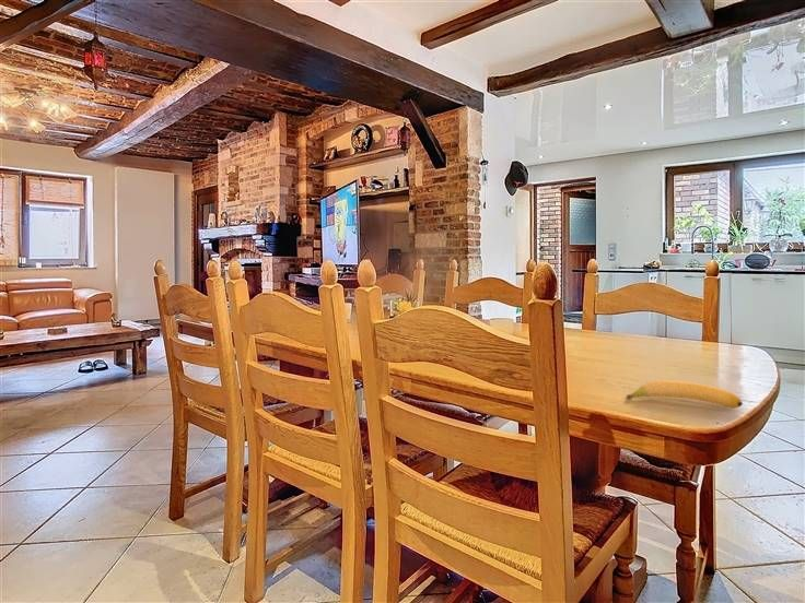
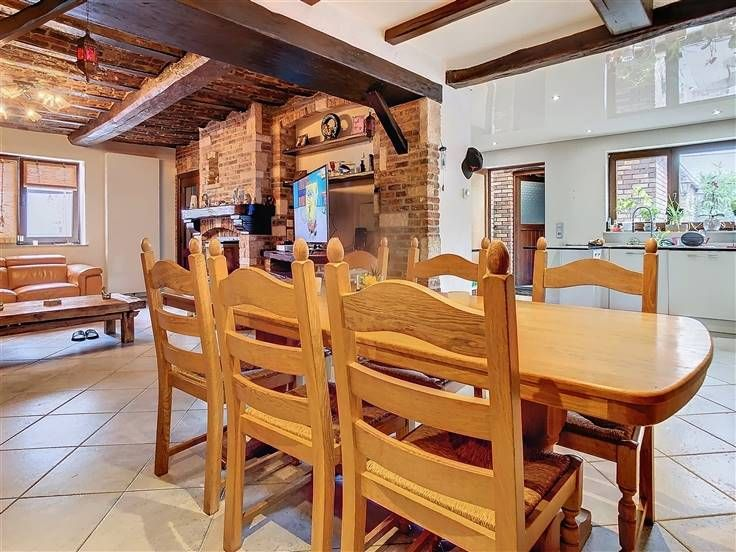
- banana (682, 392)
